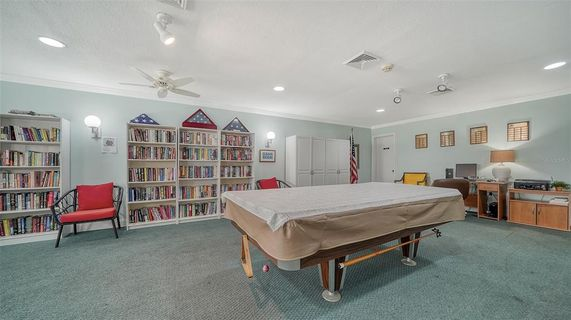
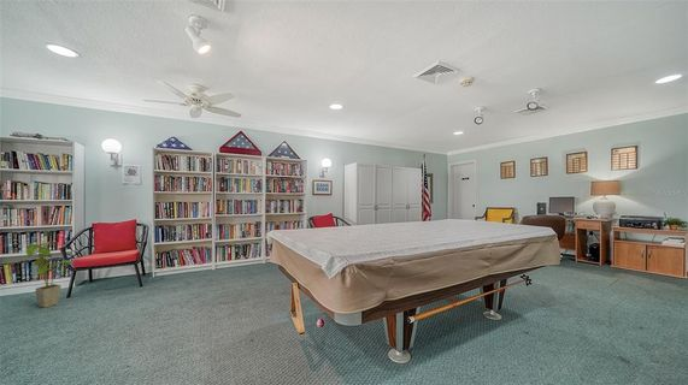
+ house plant (46, 274)
